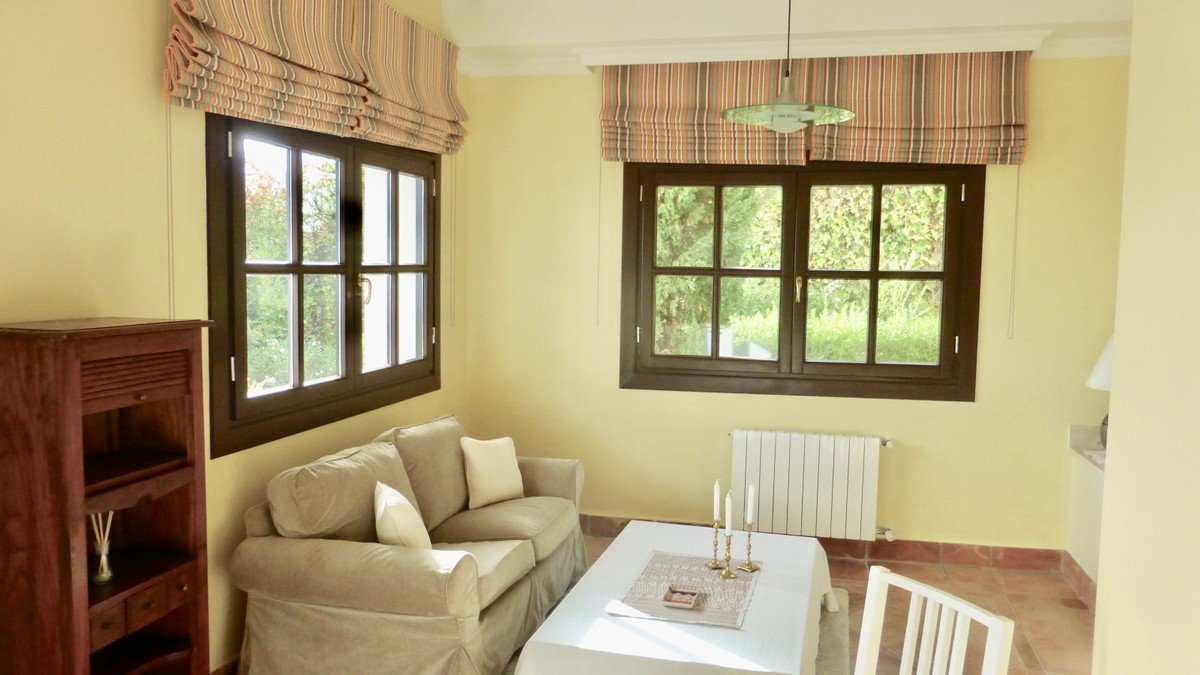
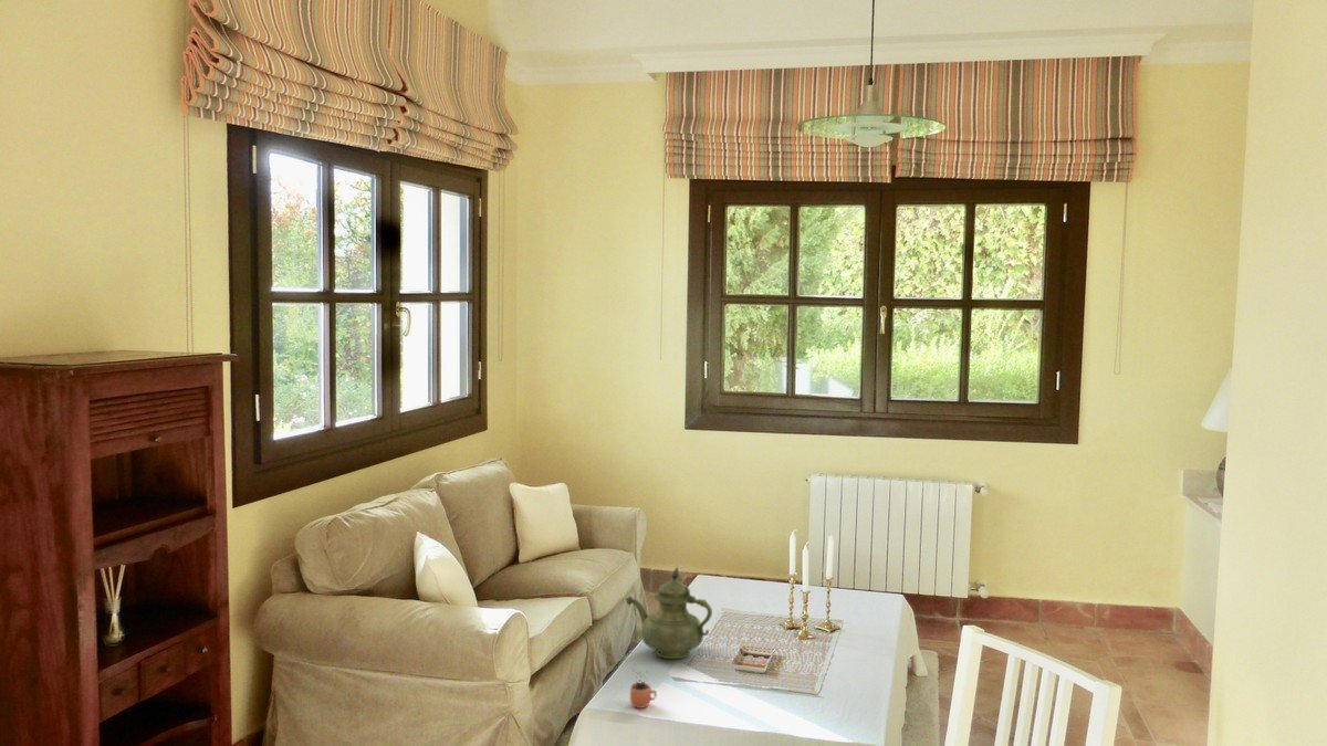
+ teapot (668, 609)
+ cocoa (642, 687)
